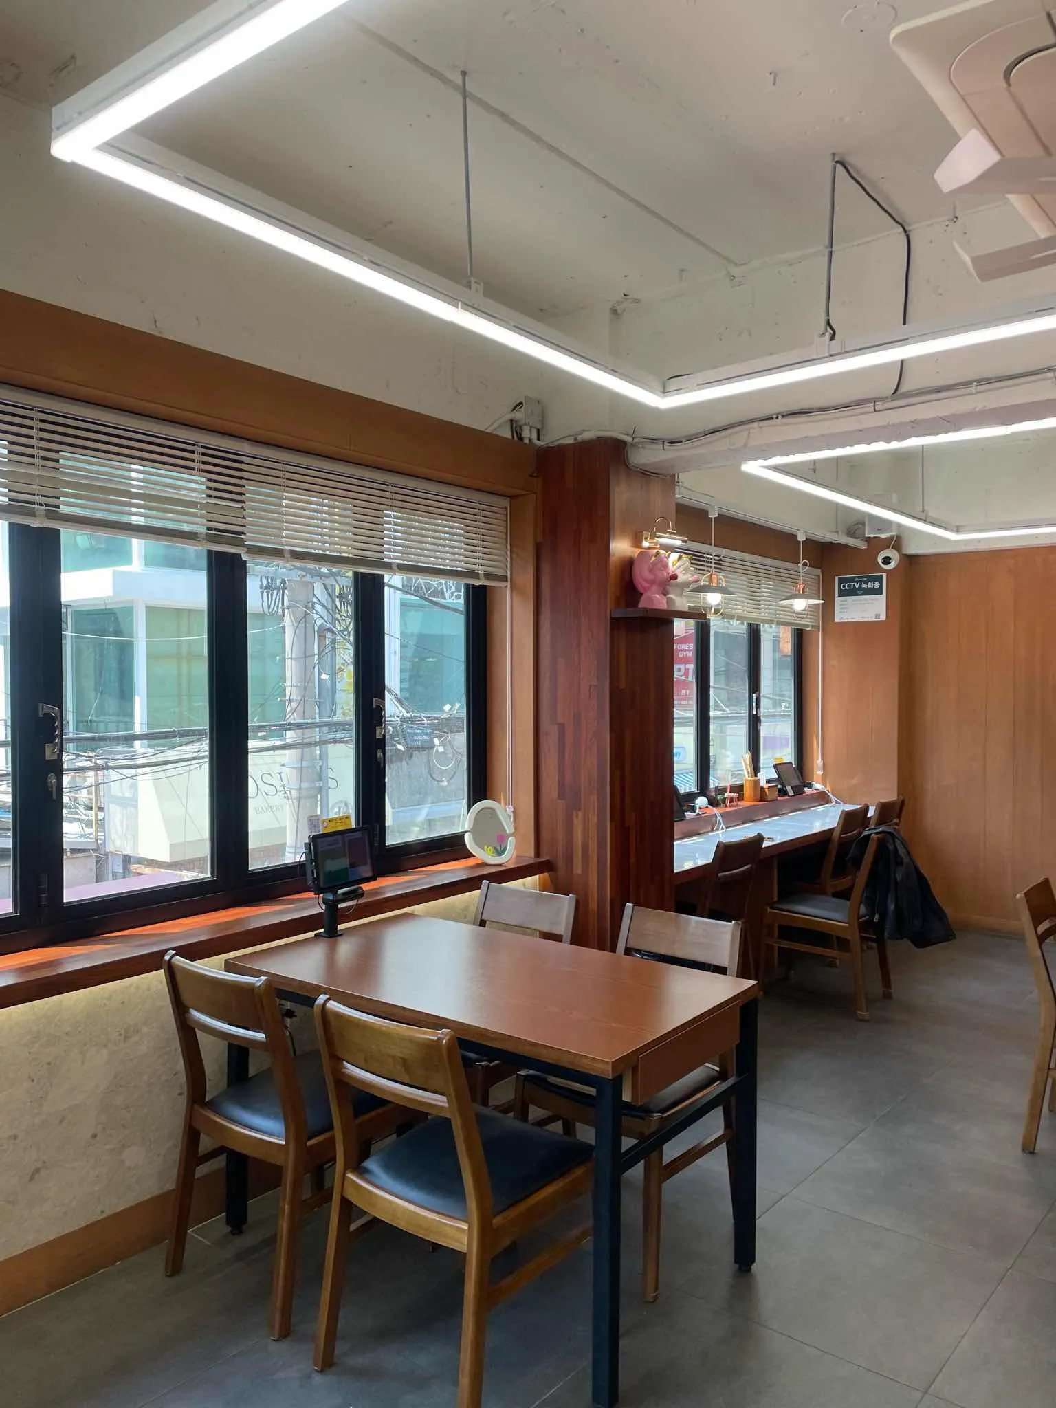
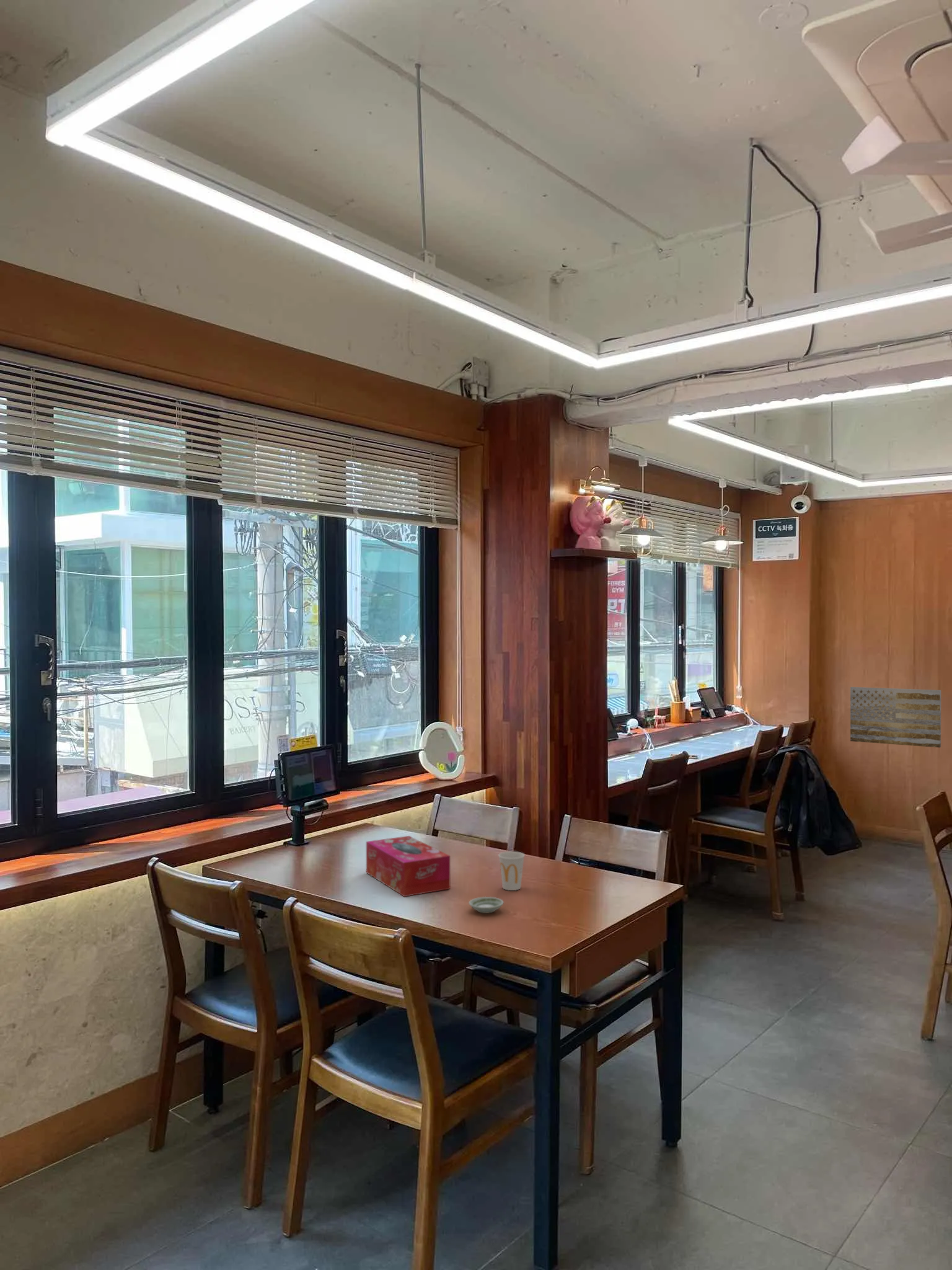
+ cup (511, 871)
+ tissue box (407, 864)
+ wall art (894, 716)
+ saucer (486, 906)
